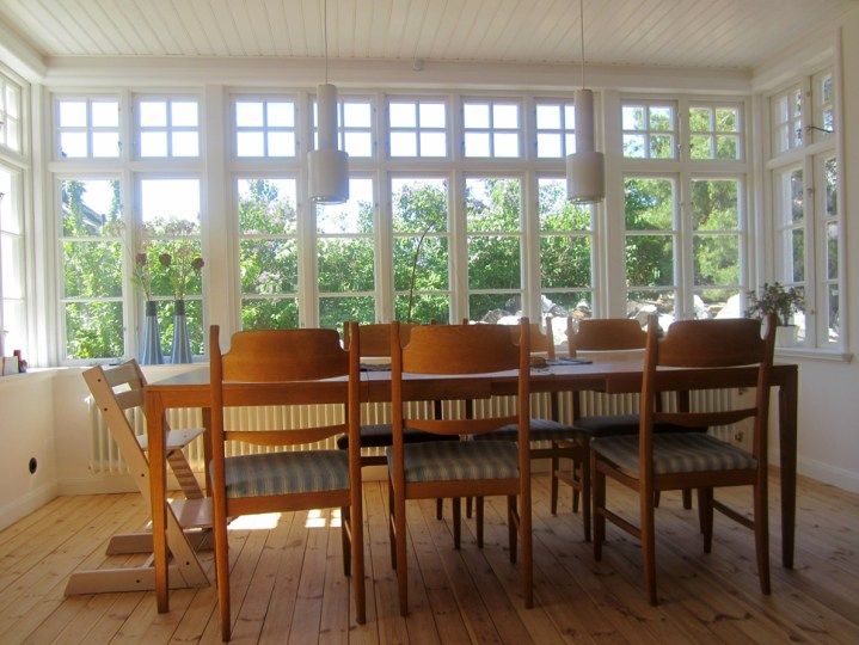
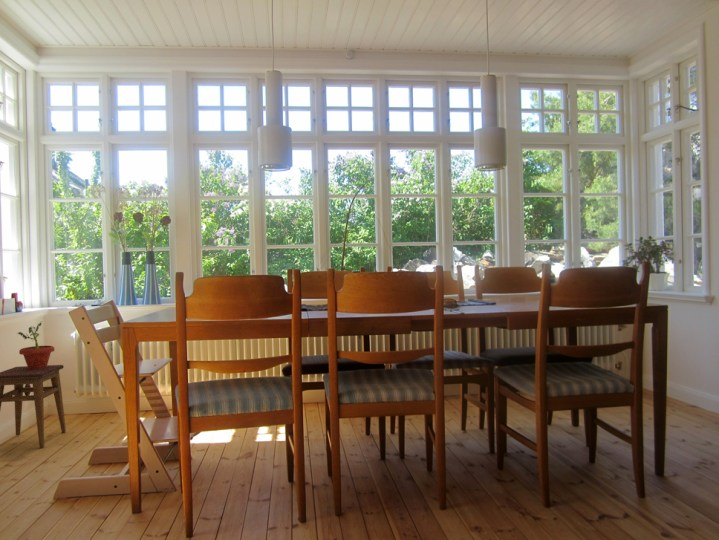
+ potted plant (36, 344)
+ stool (28, 400)
